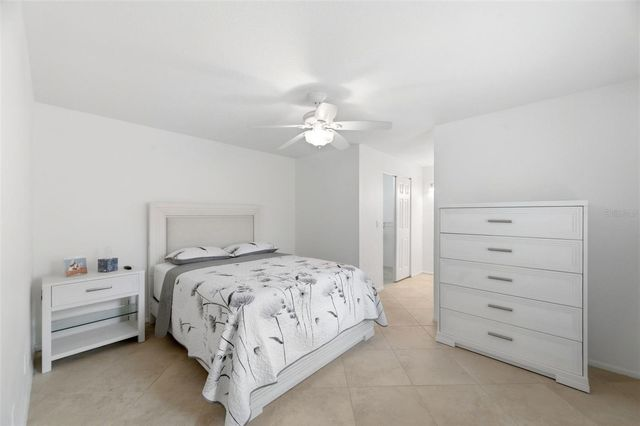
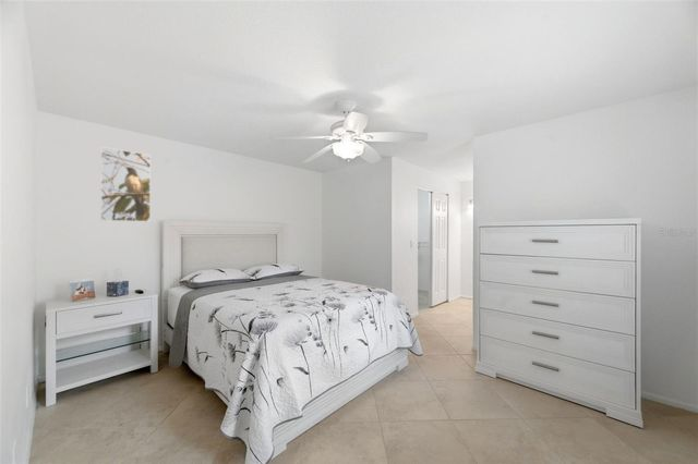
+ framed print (127, 185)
